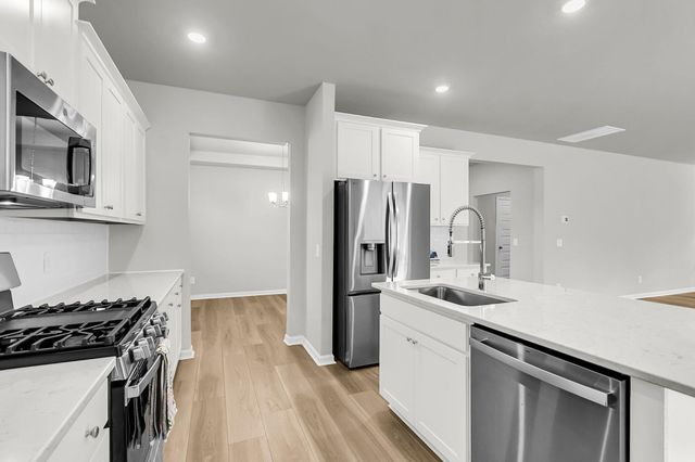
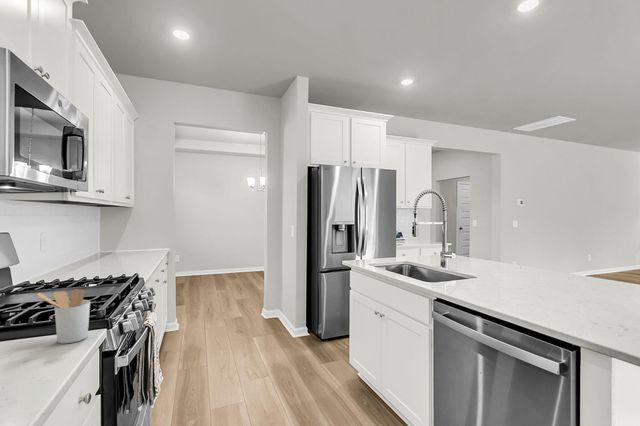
+ utensil holder (63, 314)
